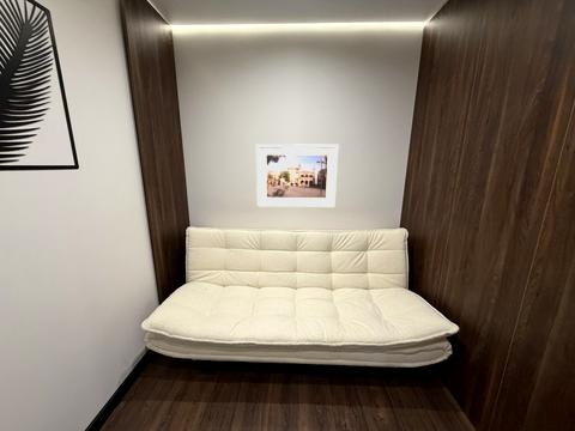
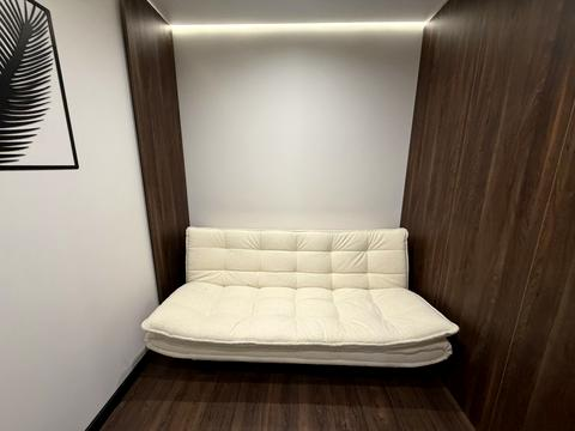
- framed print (296, 176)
